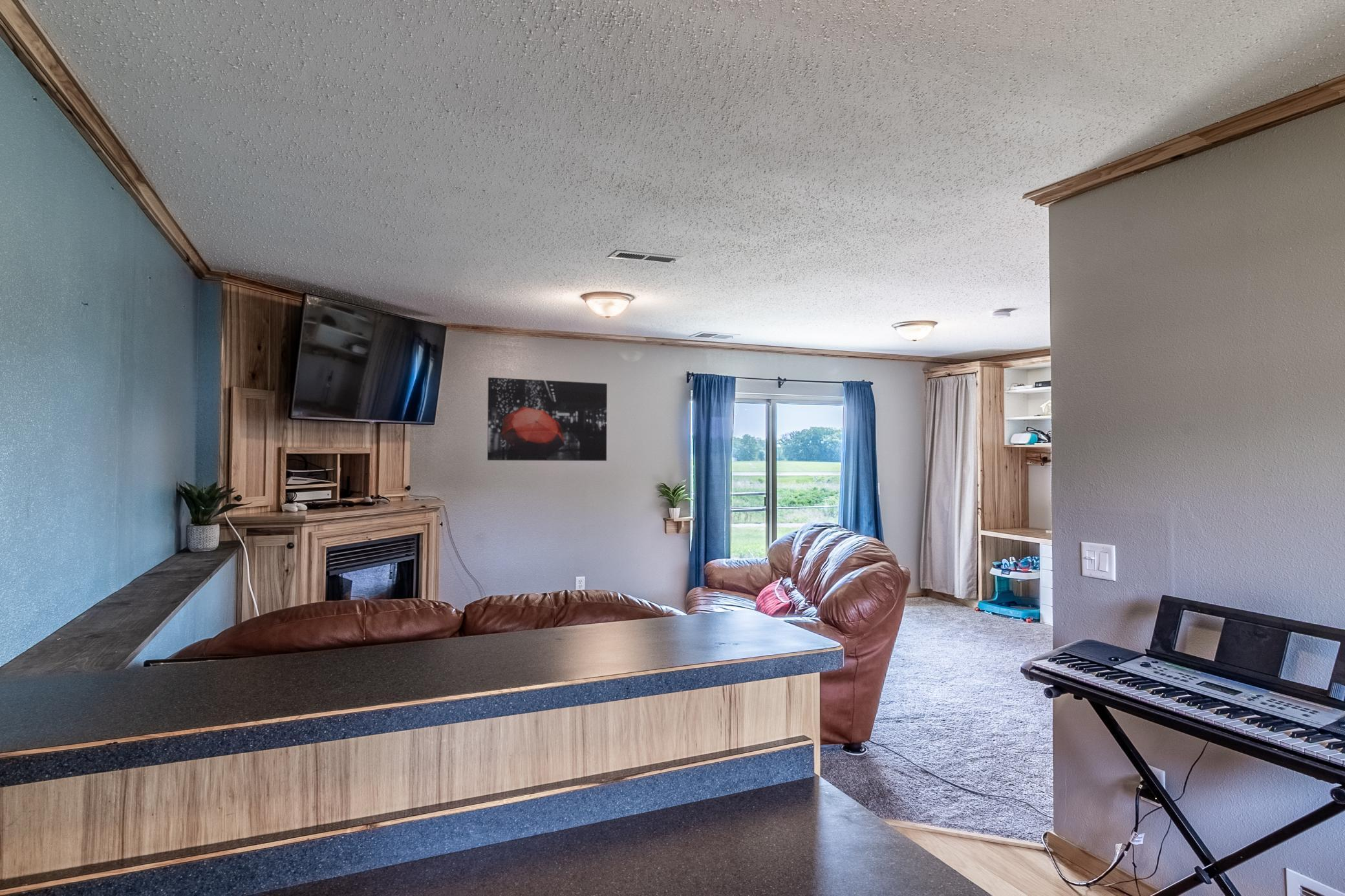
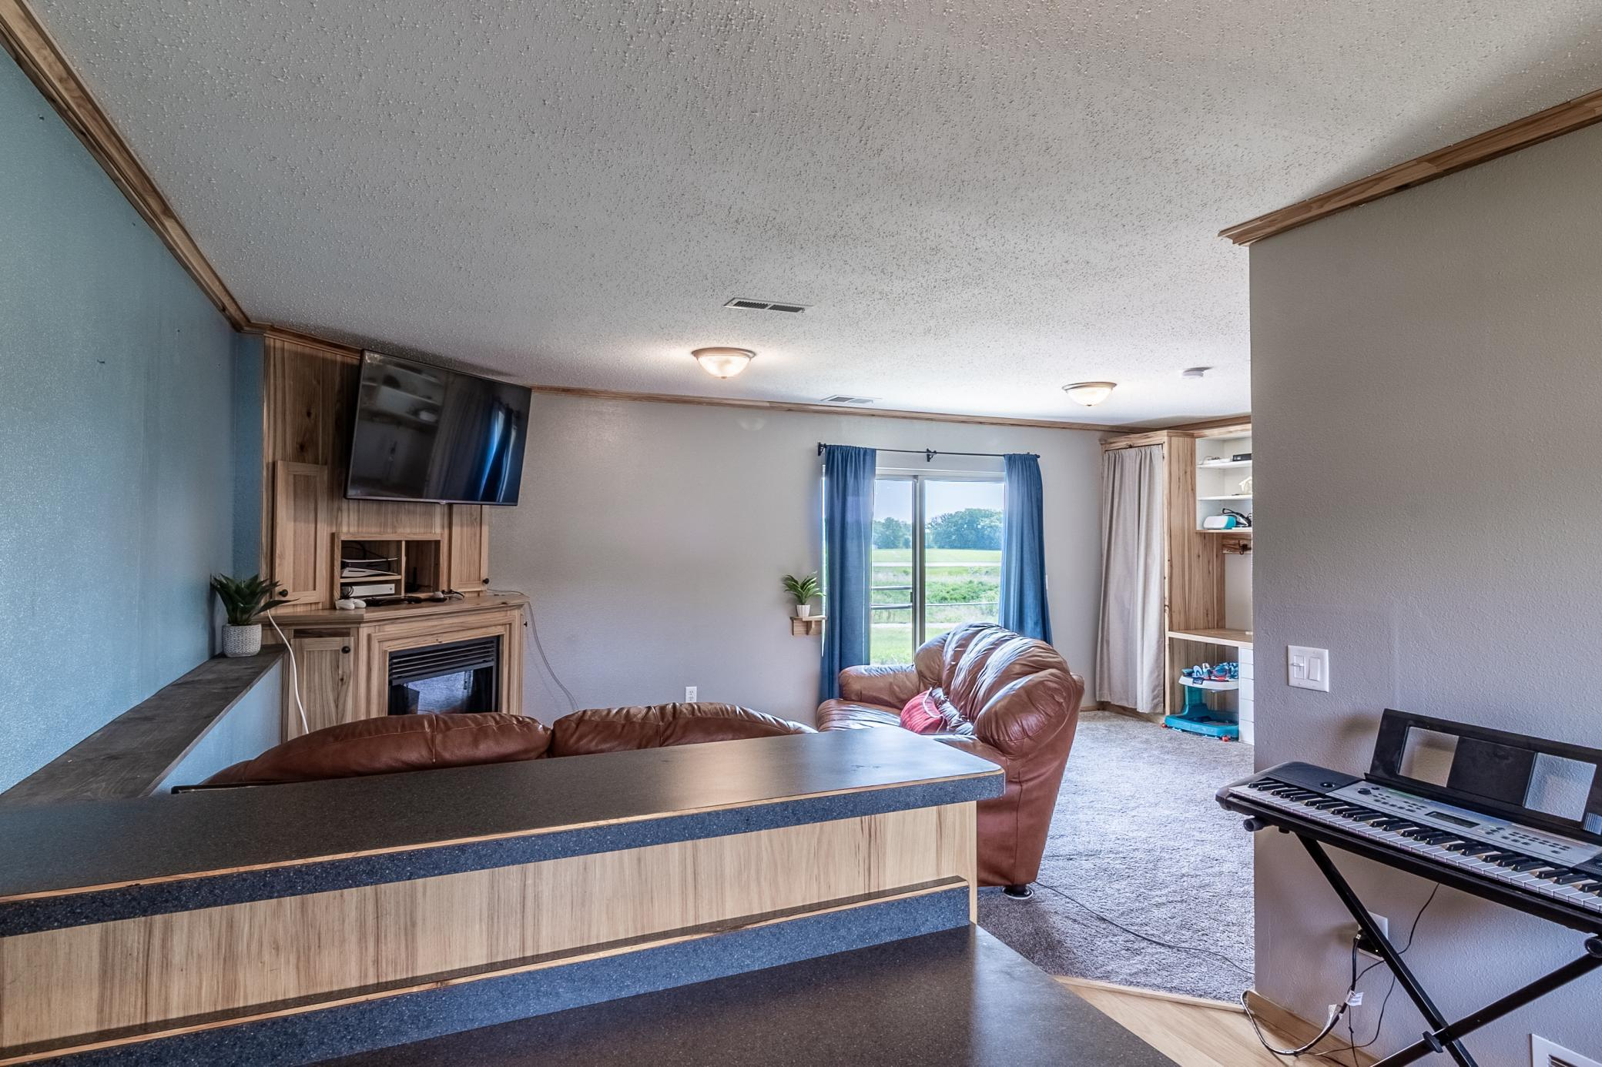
- wall art (549, 420)
